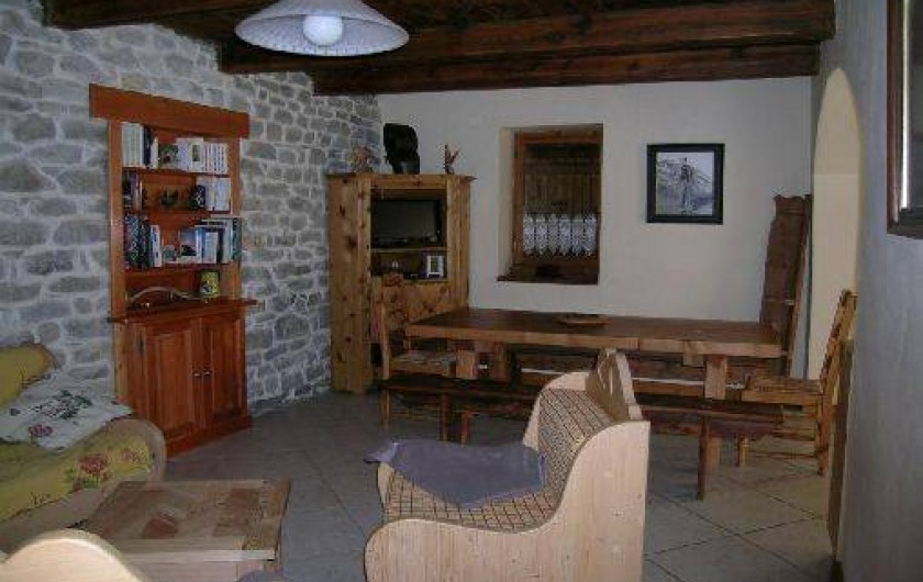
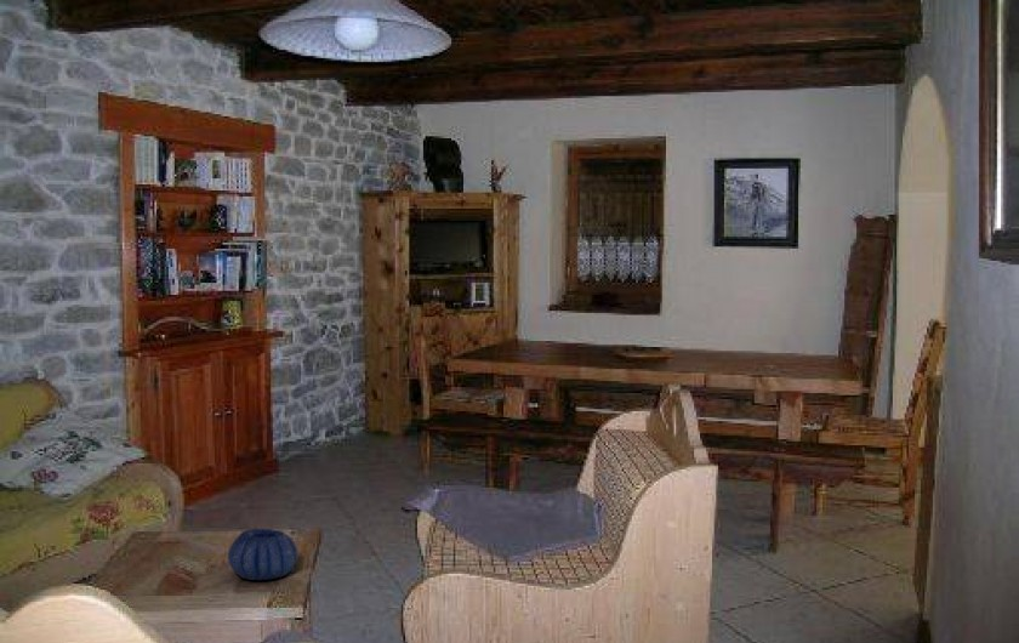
+ decorative bowl (263, 552)
